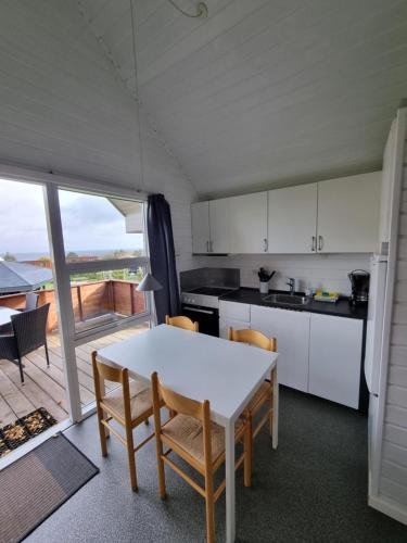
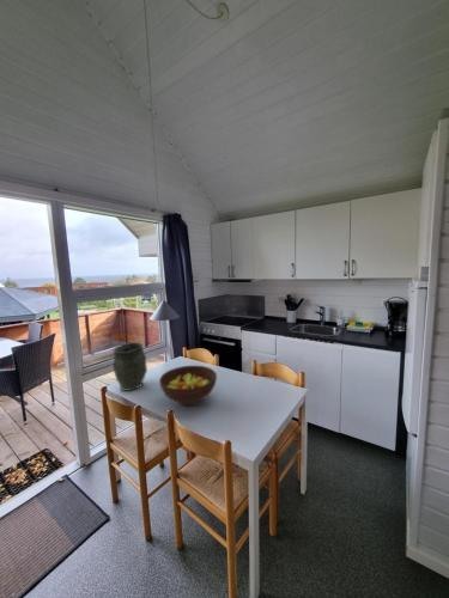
+ vase (131, 366)
+ fruit bowl (188, 388)
